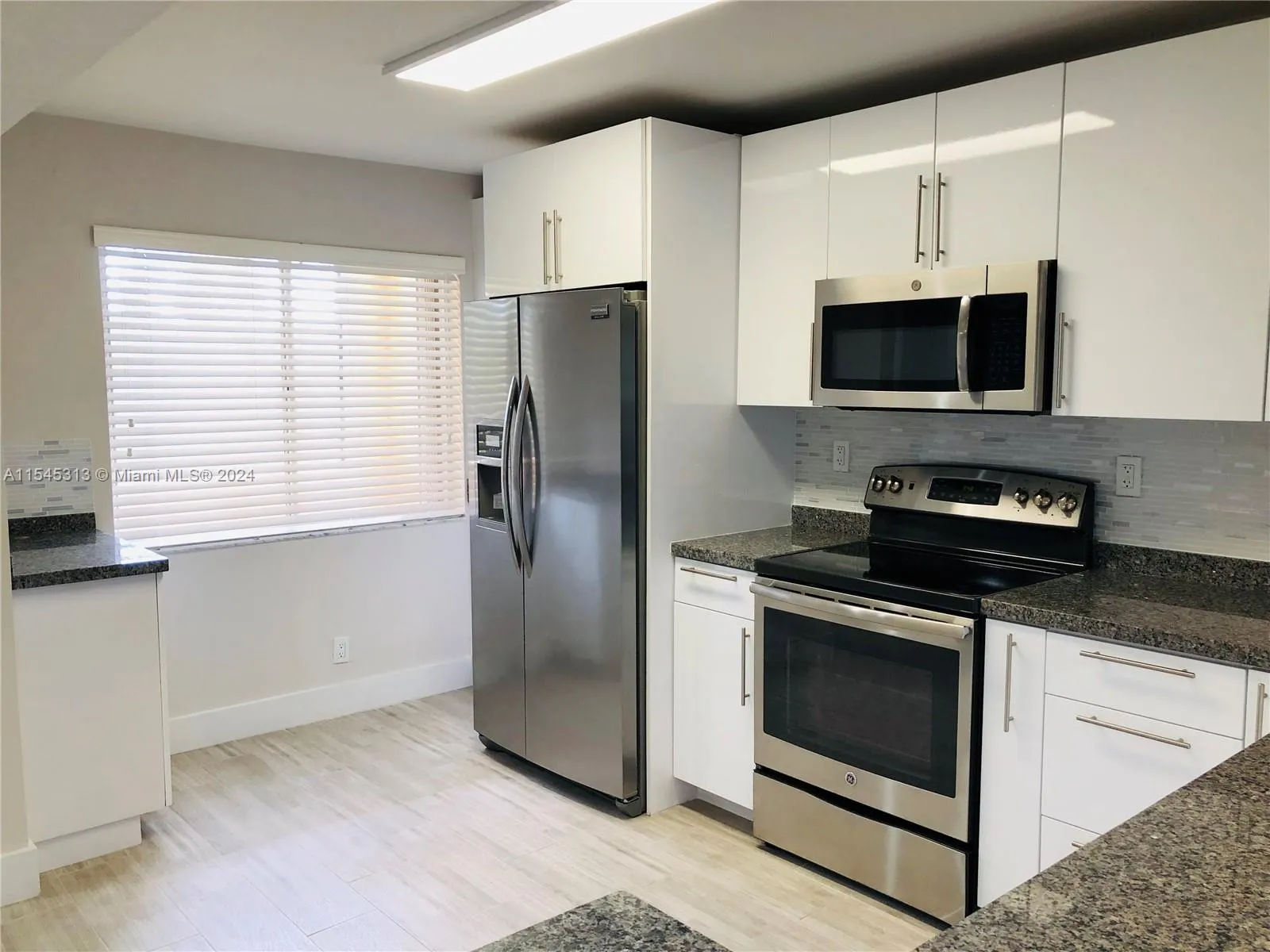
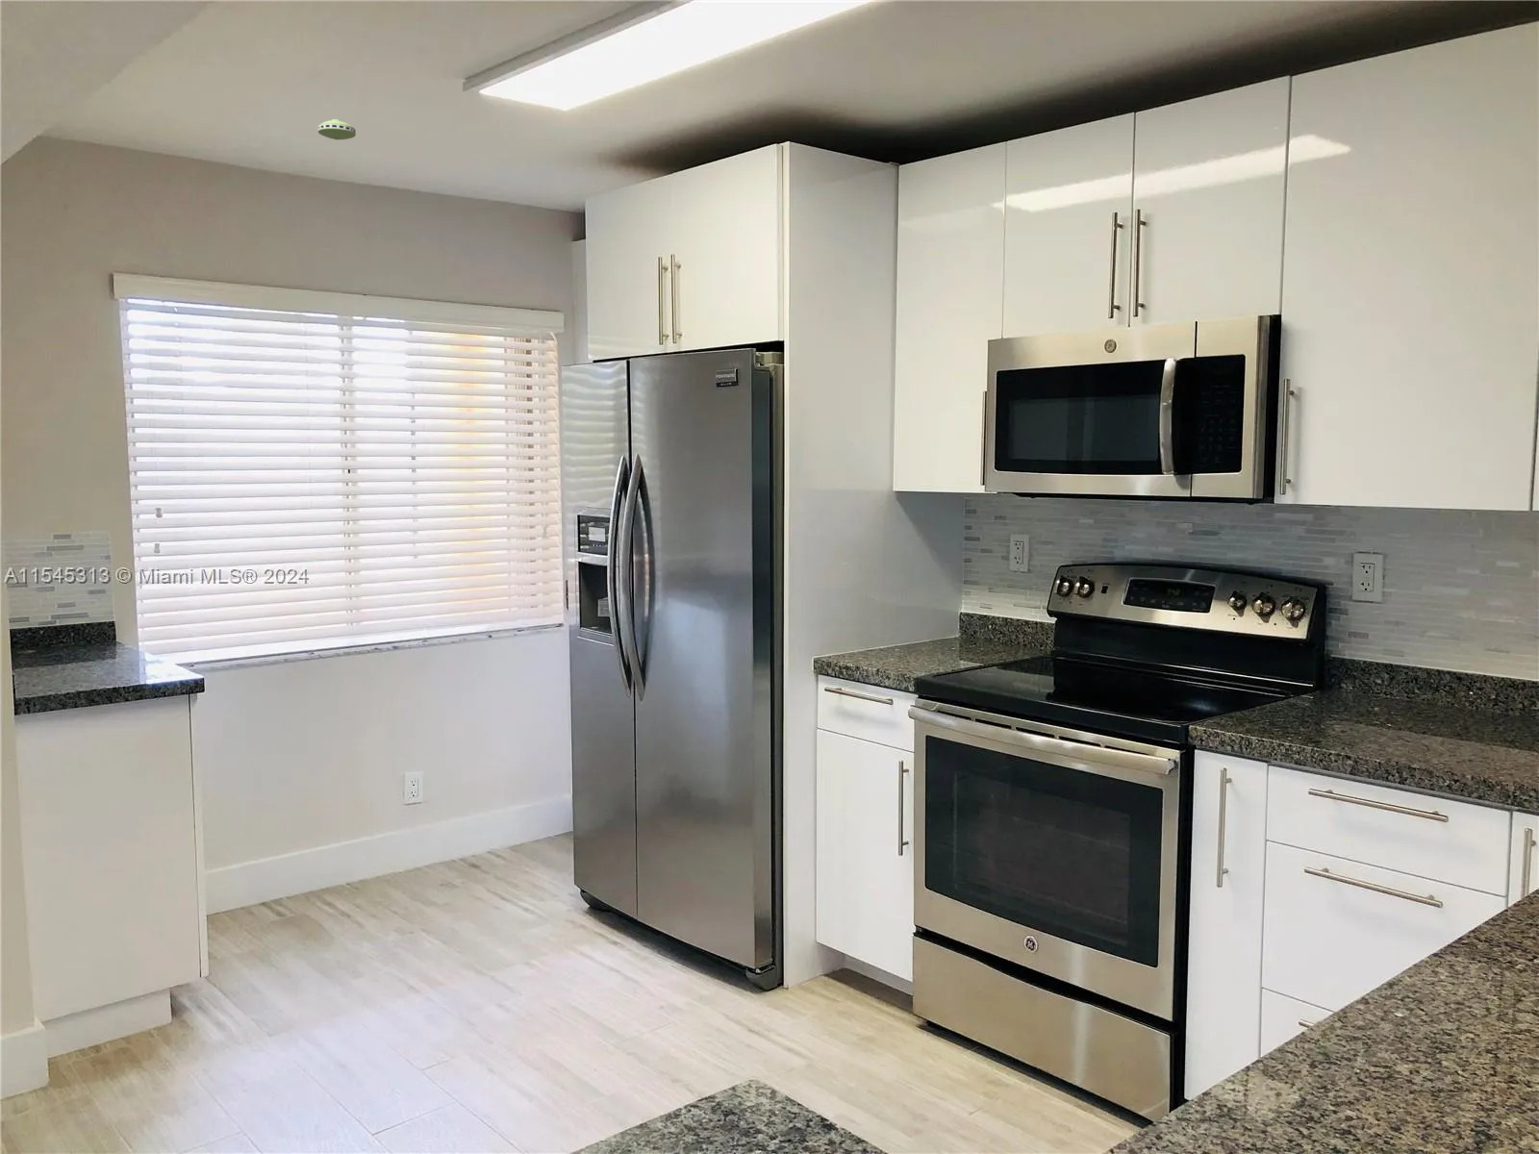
+ smoke detector (337, 130)
